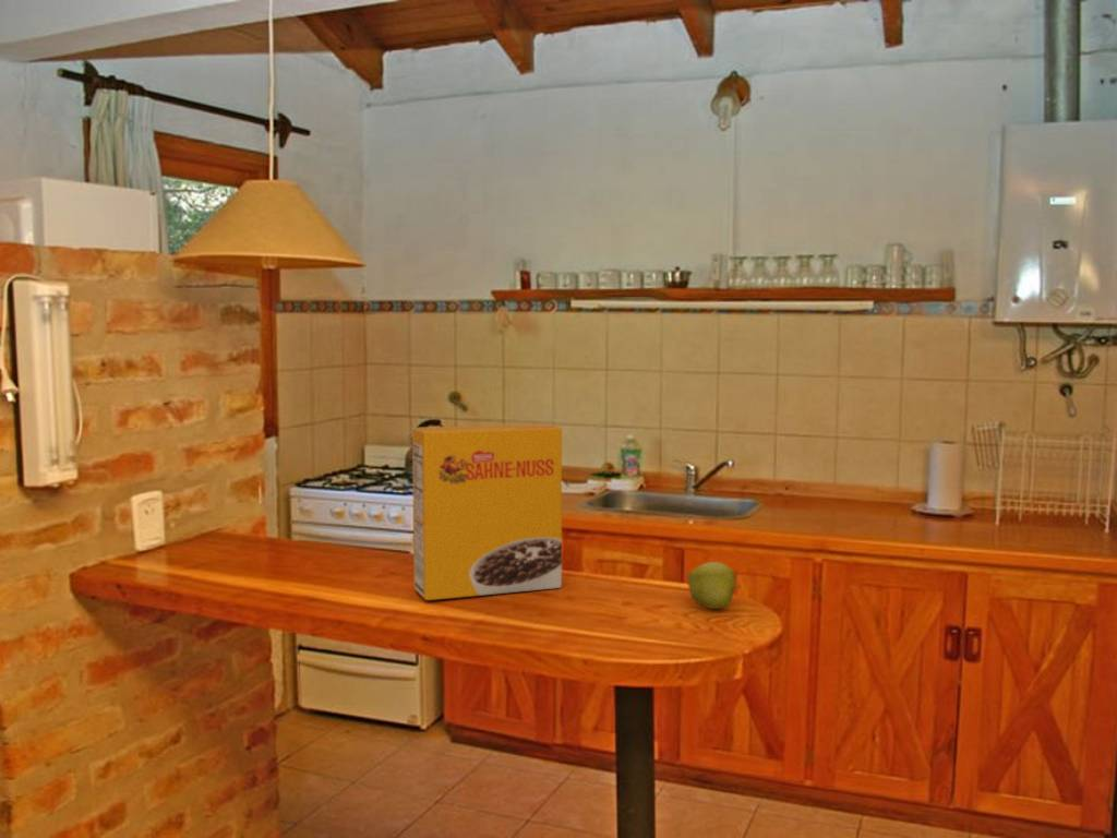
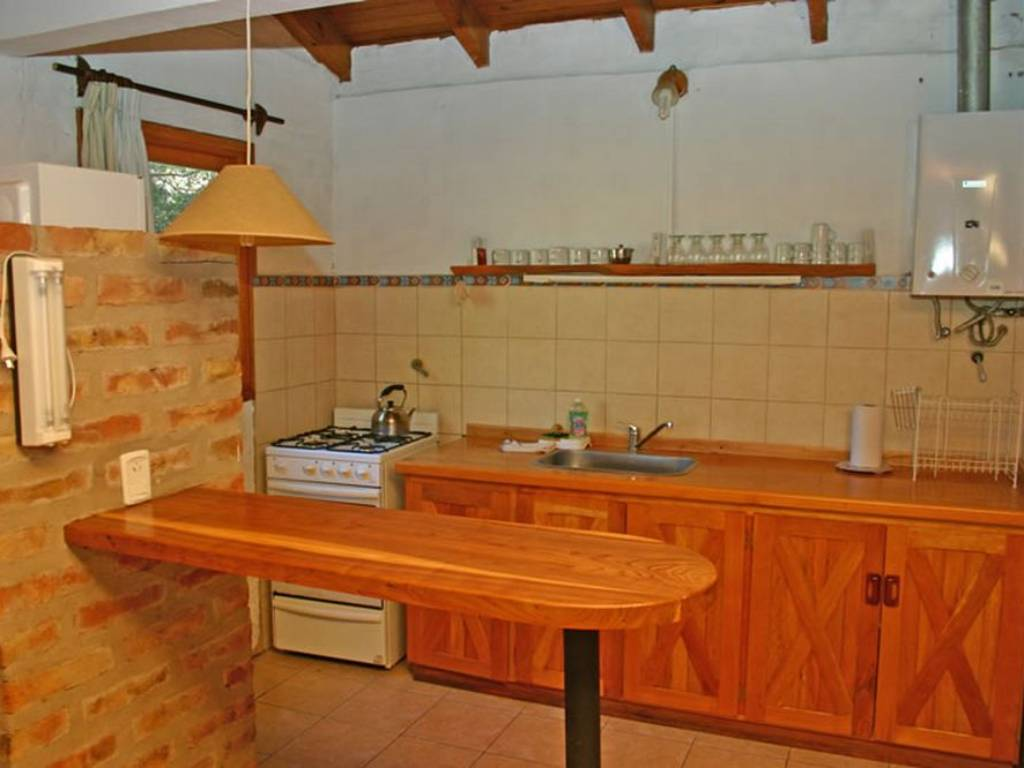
- apple (713, 585)
- cereal box (488, 508)
